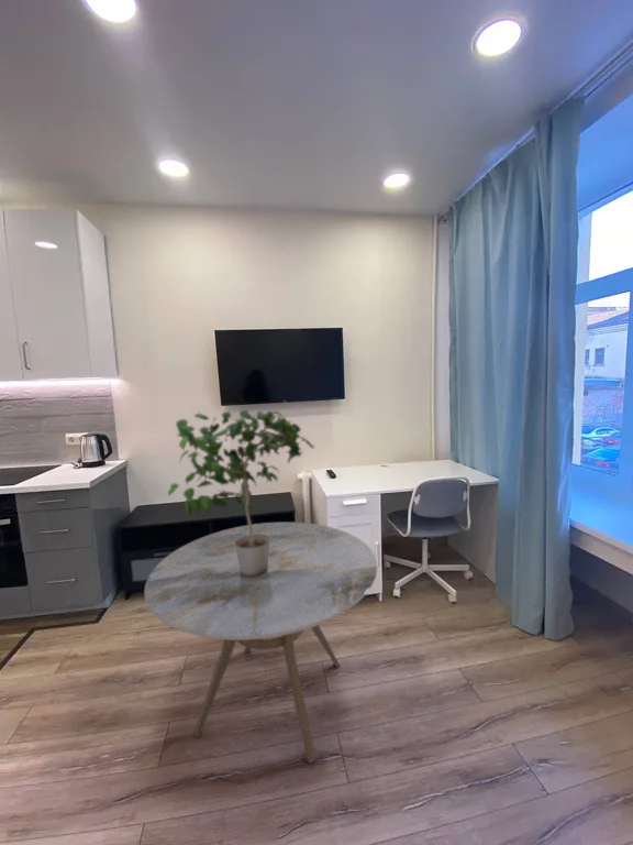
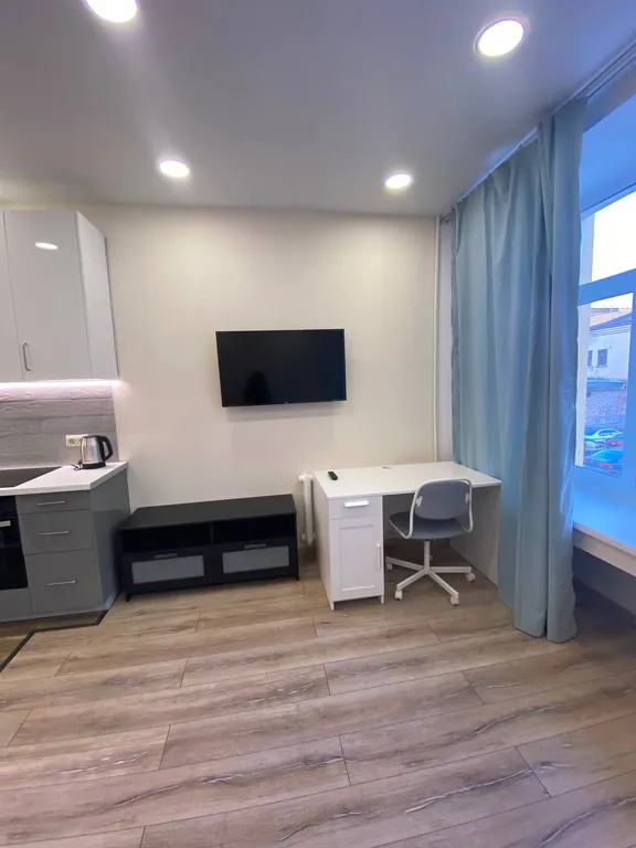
- potted plant (251, 493)
- dining table (269, 630)
